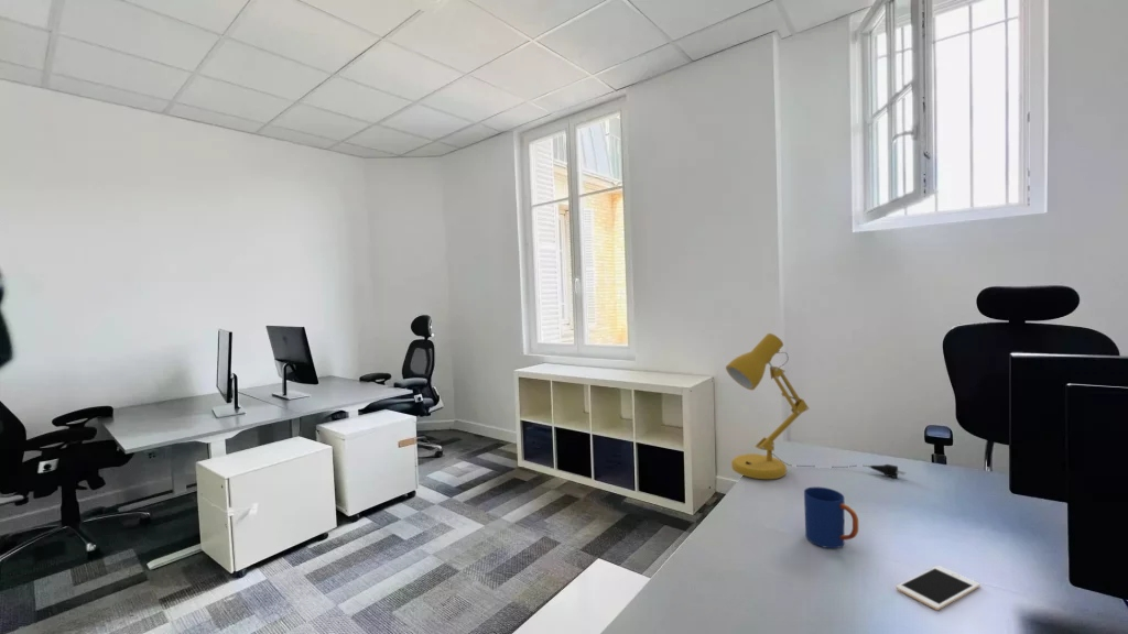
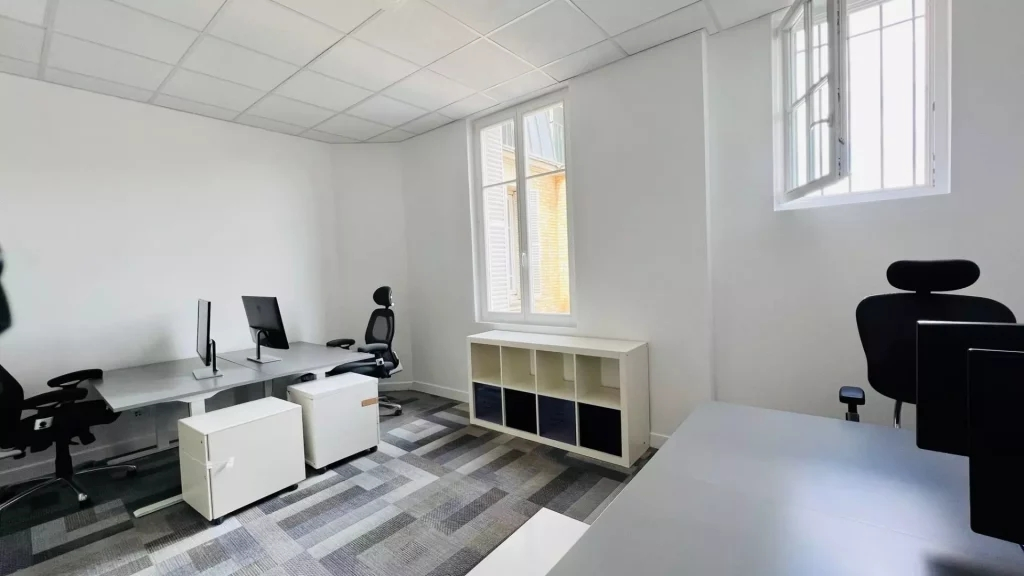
- cell phone (937, 586)
- mug (832, 520)
- desk lamp (805, 403)
